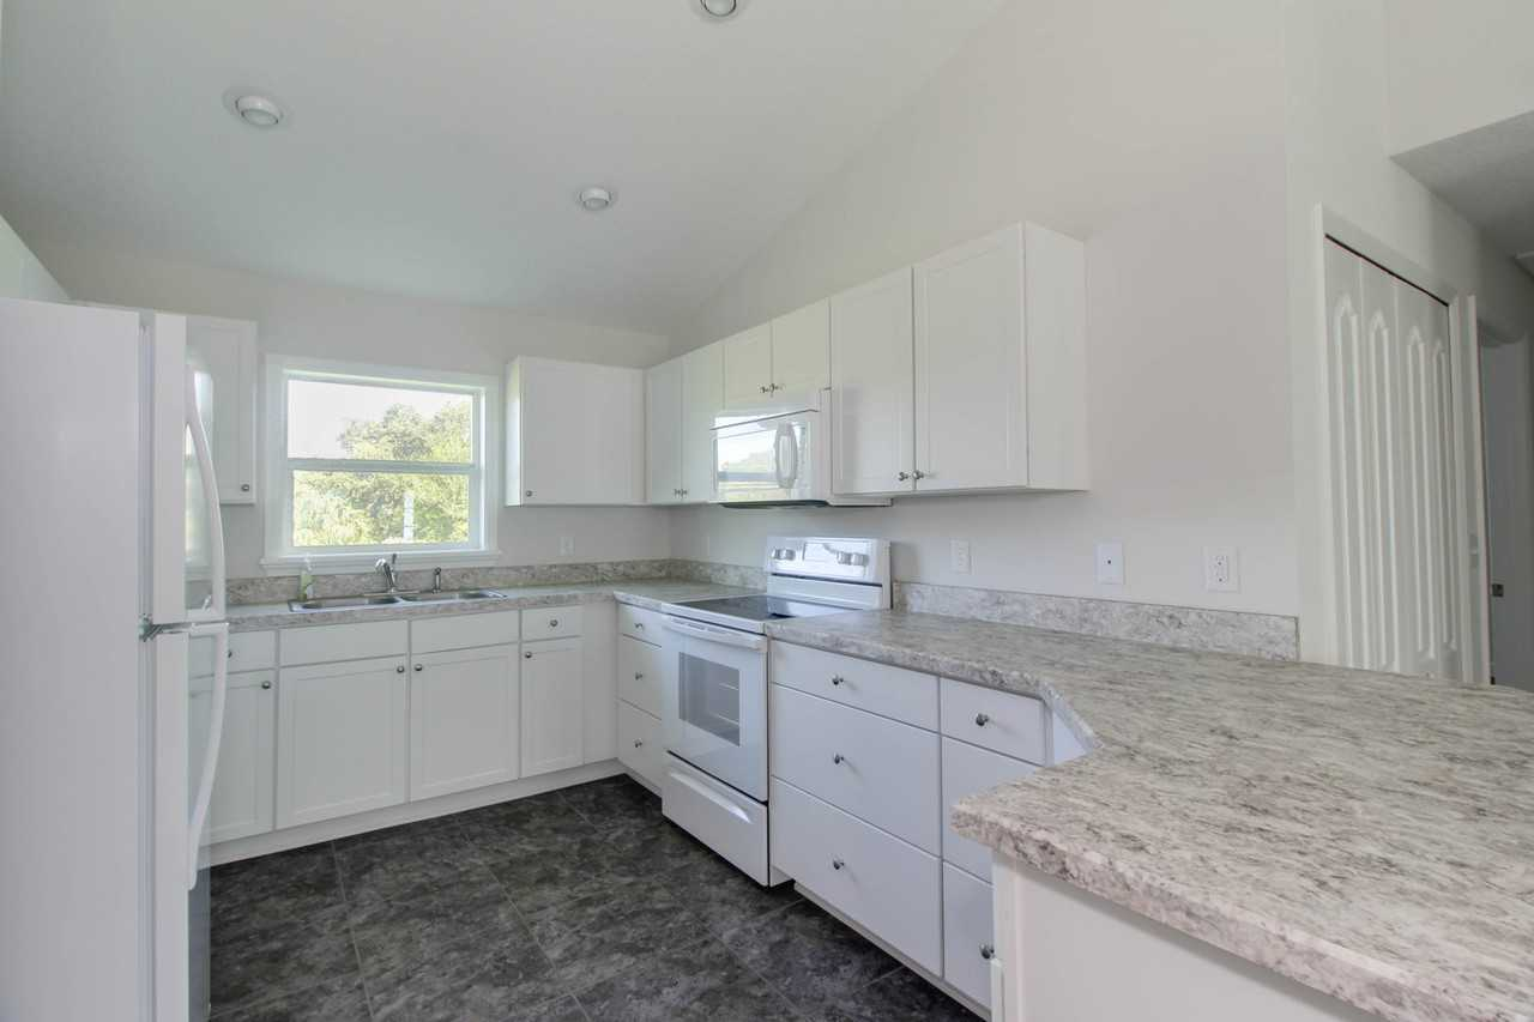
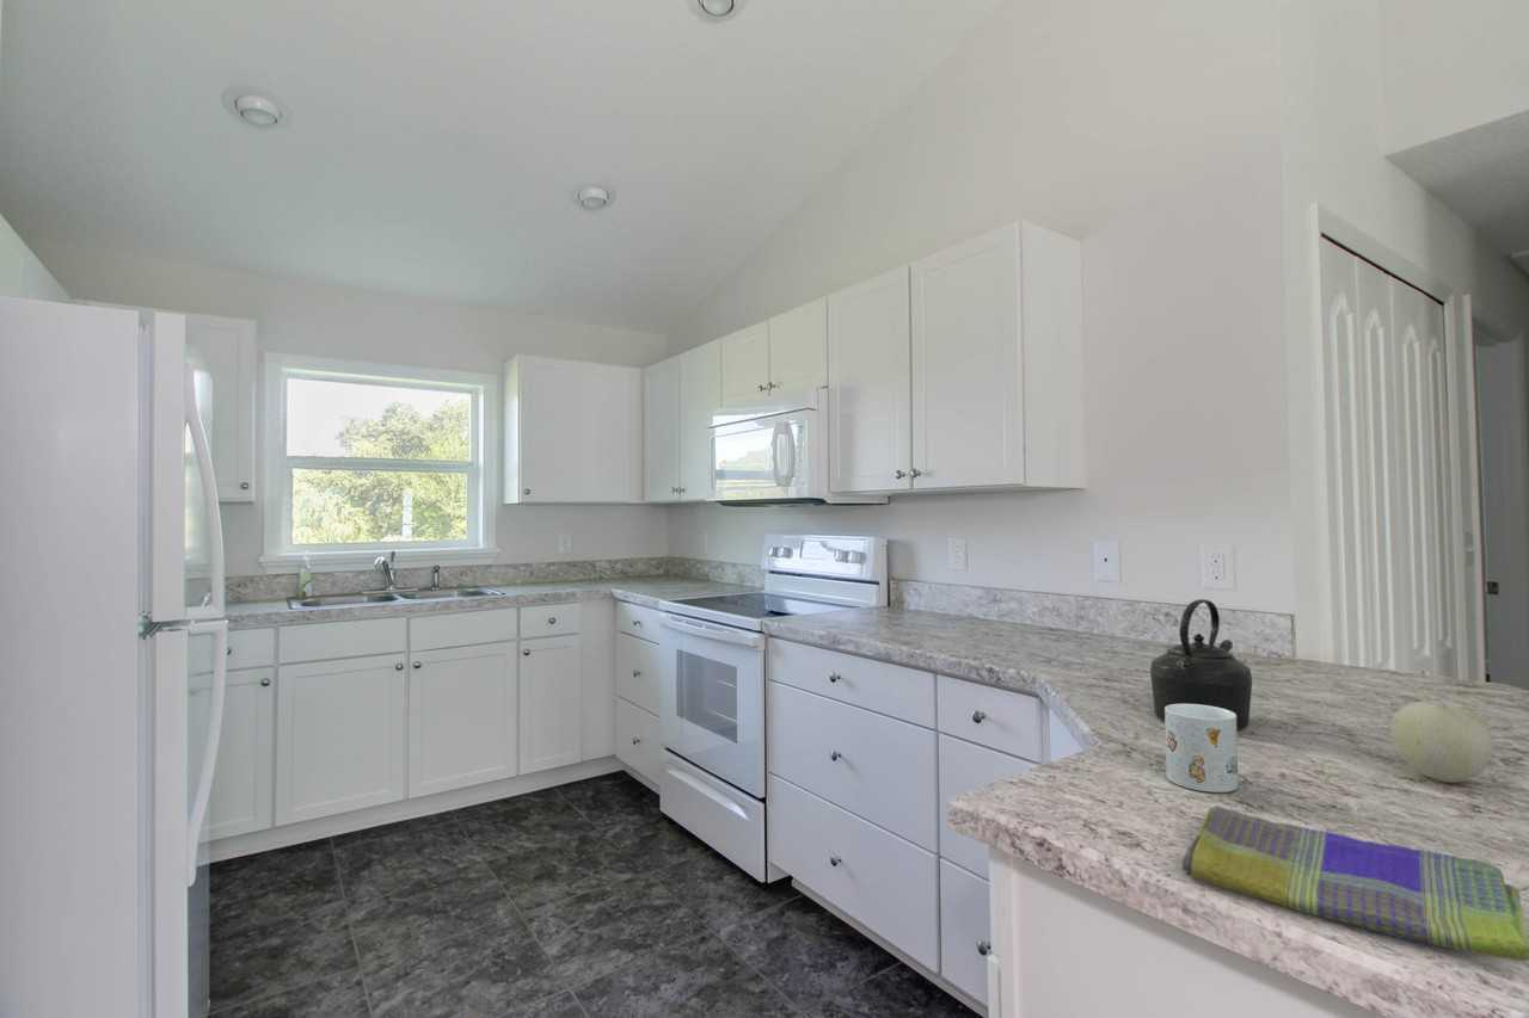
+ fruit (1439, 740)
+ dish towel (1339, 870)
+ mug (1202, 742)
+ kettle (1206, 656)
